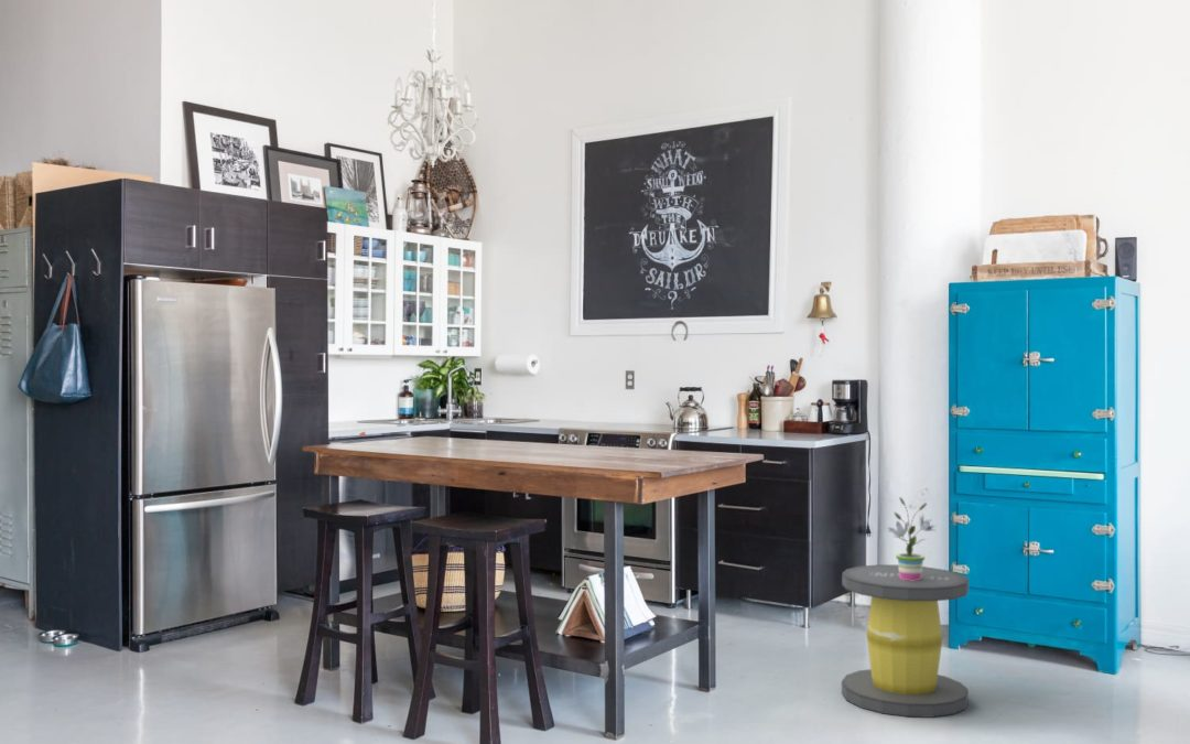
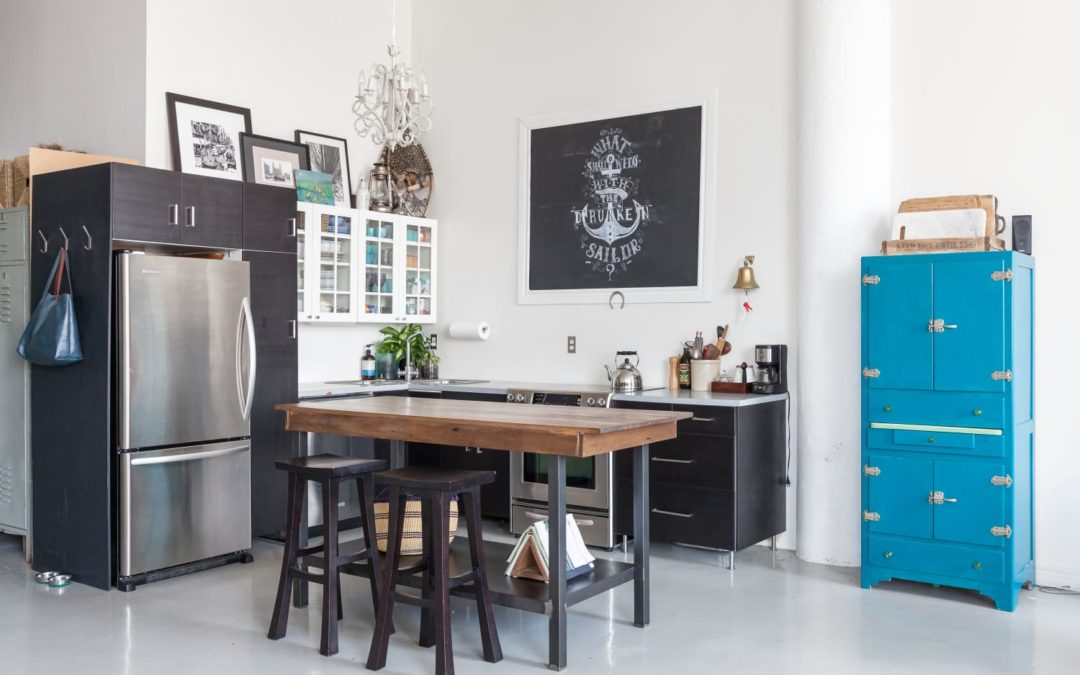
- potted plant (912, 537)
- stool (904, 636)
